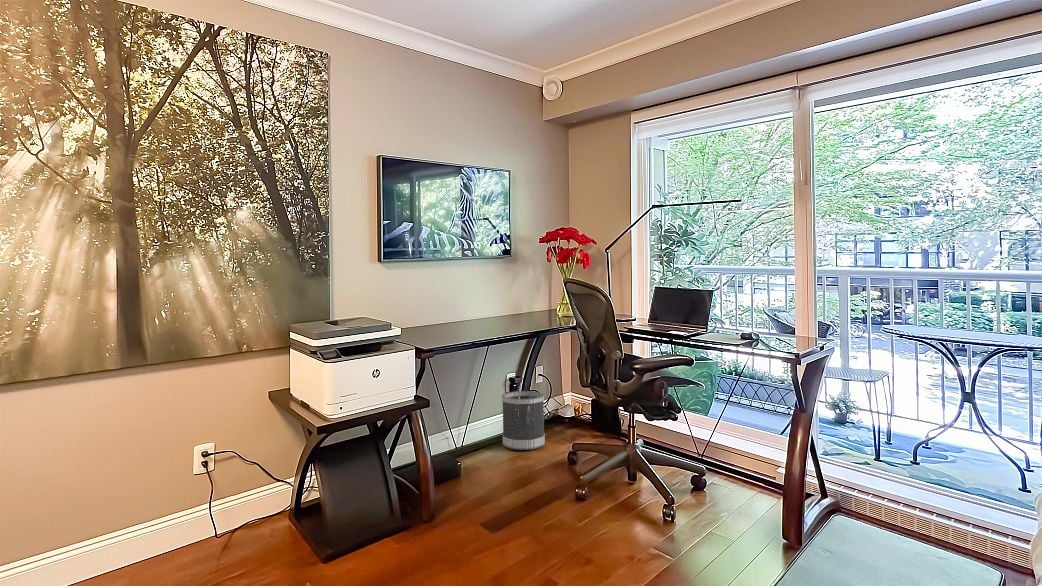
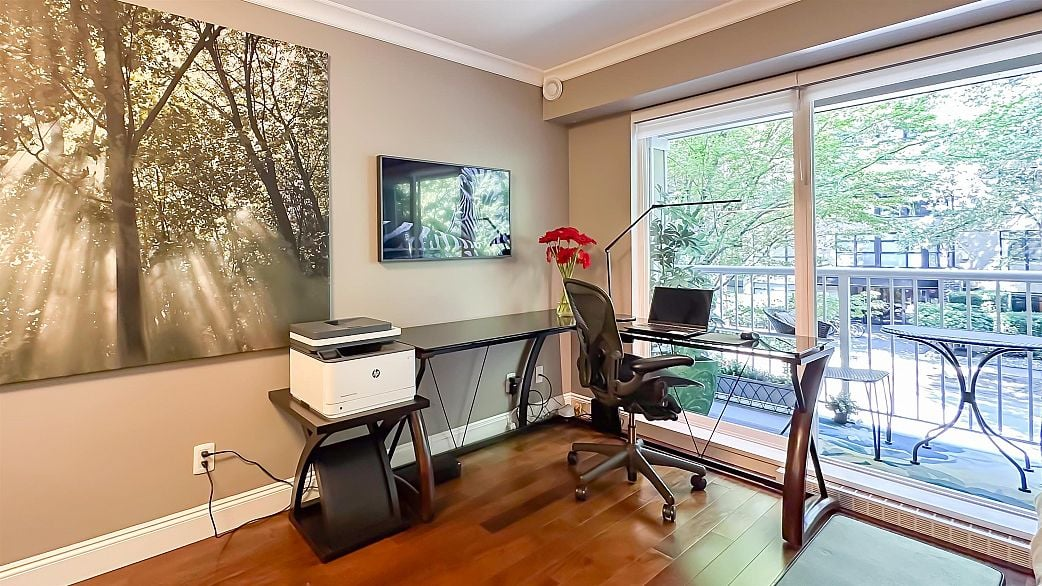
- wastebasket (523, 419)
